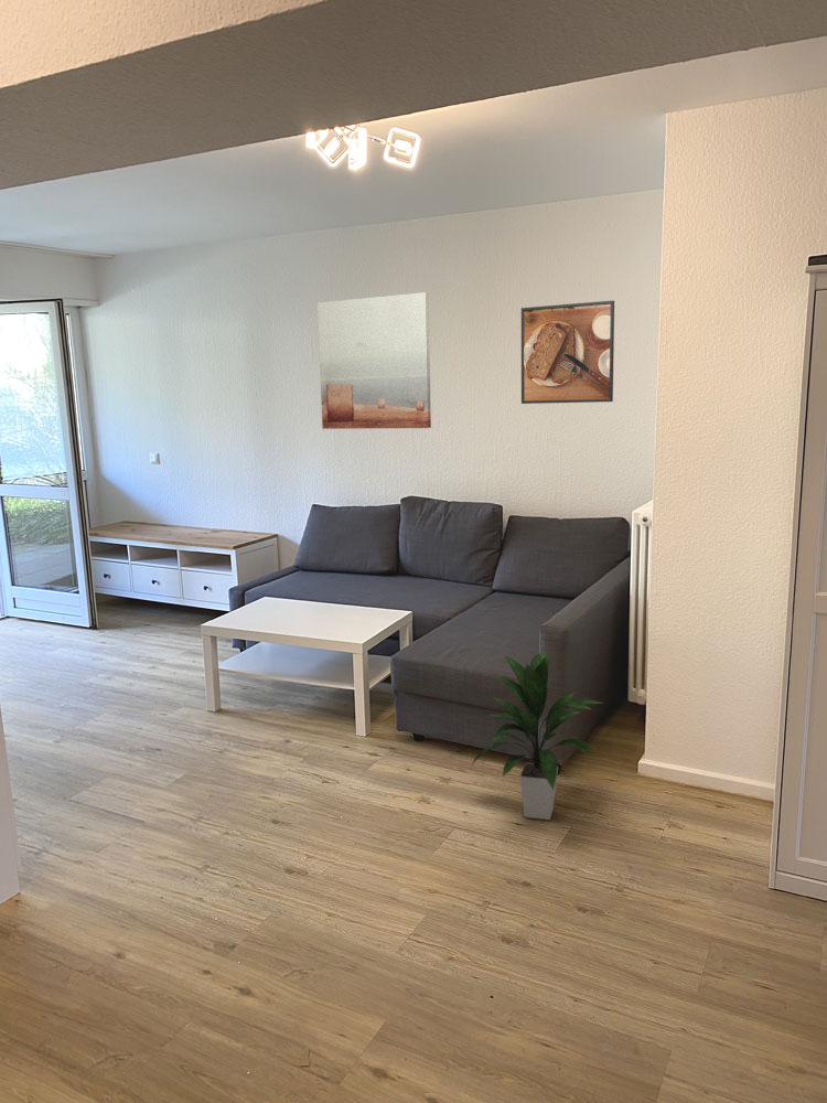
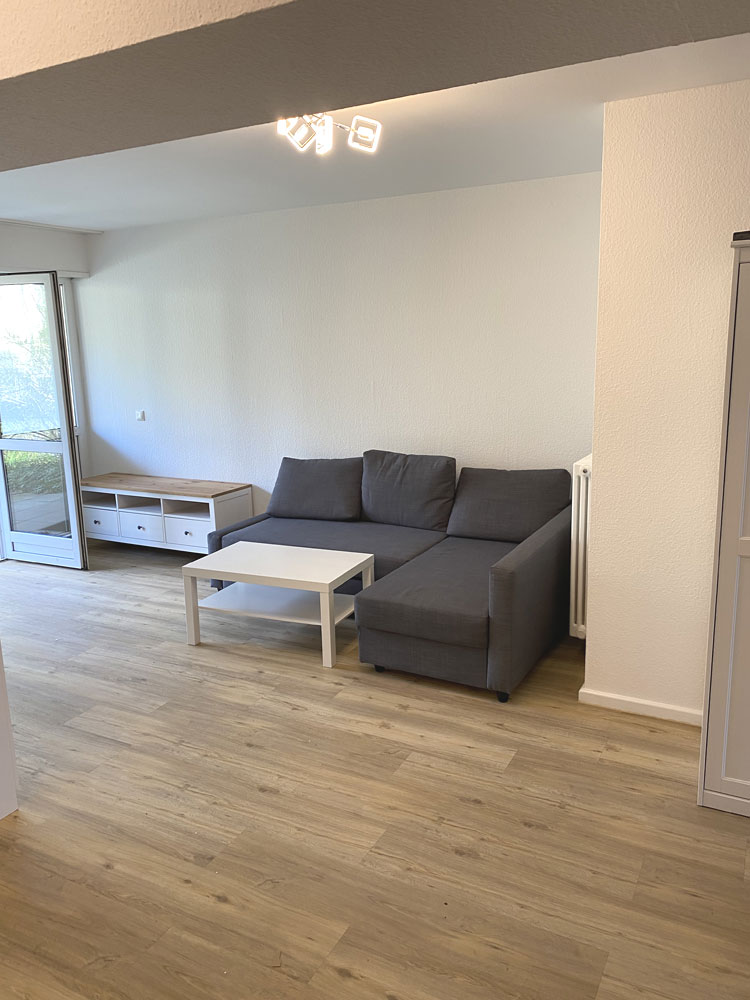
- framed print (566, 354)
- wall art (373, 364)
- indoor plant (534, 731)
